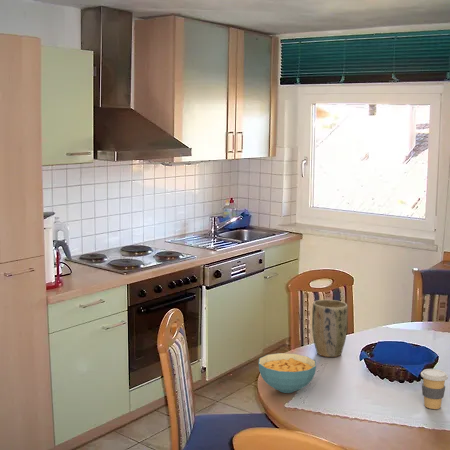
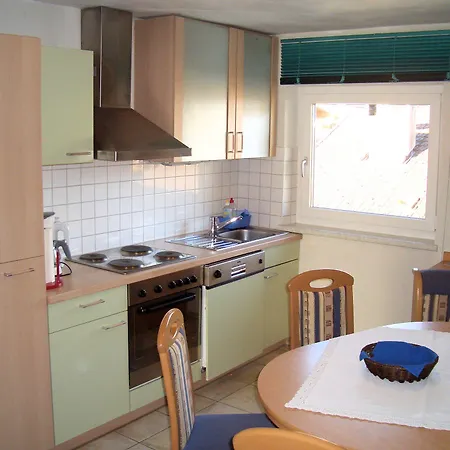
- coffee cup (433, 389)
- cereal bowl (286, 376)
- plant pot (329, 328)
